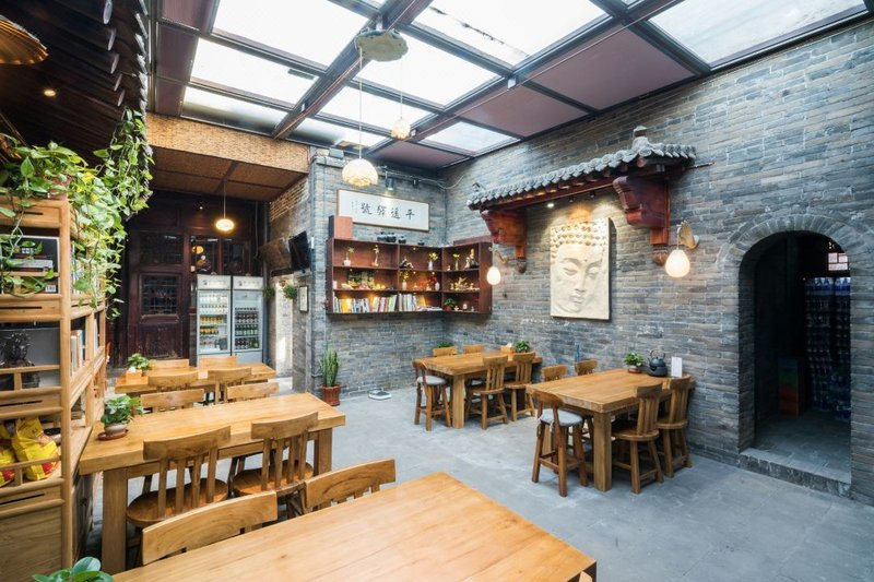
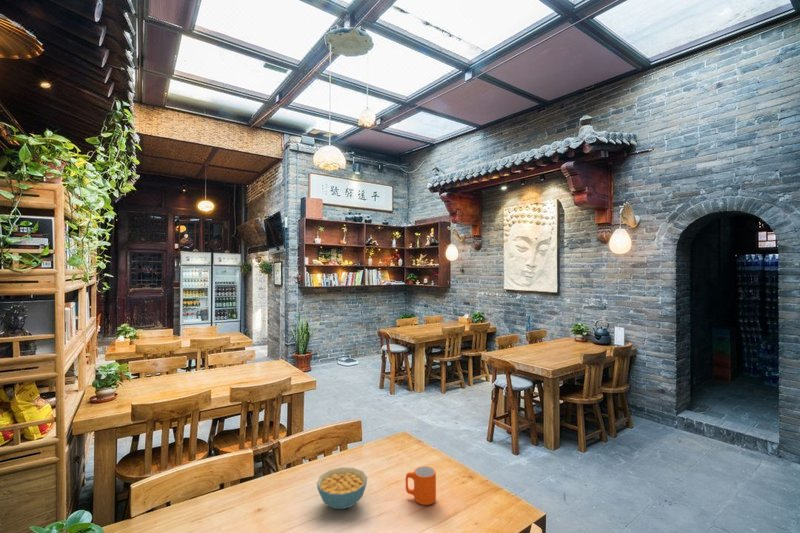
+ cereal bowl (342, 492)
+ mug (421, 485)
